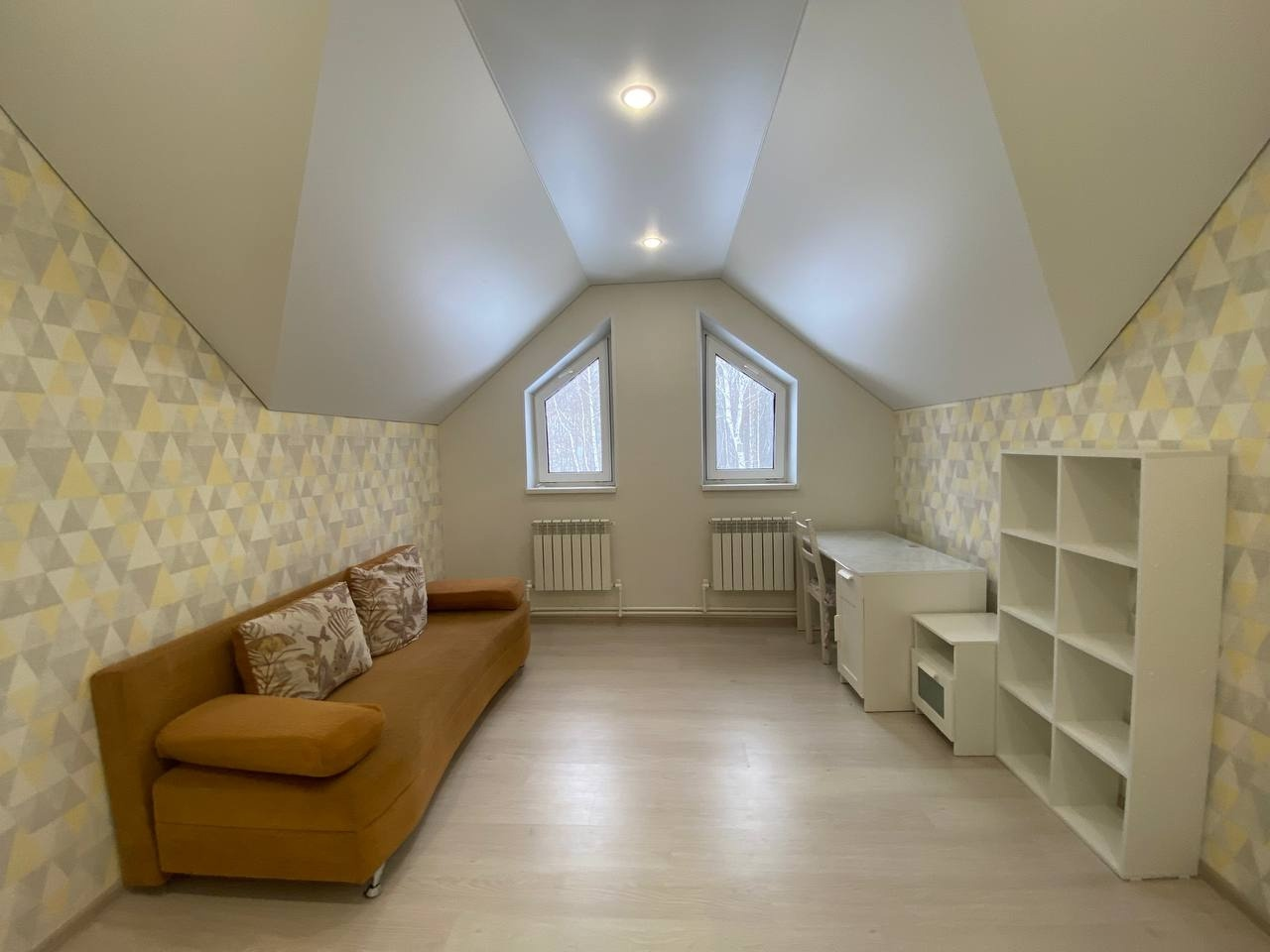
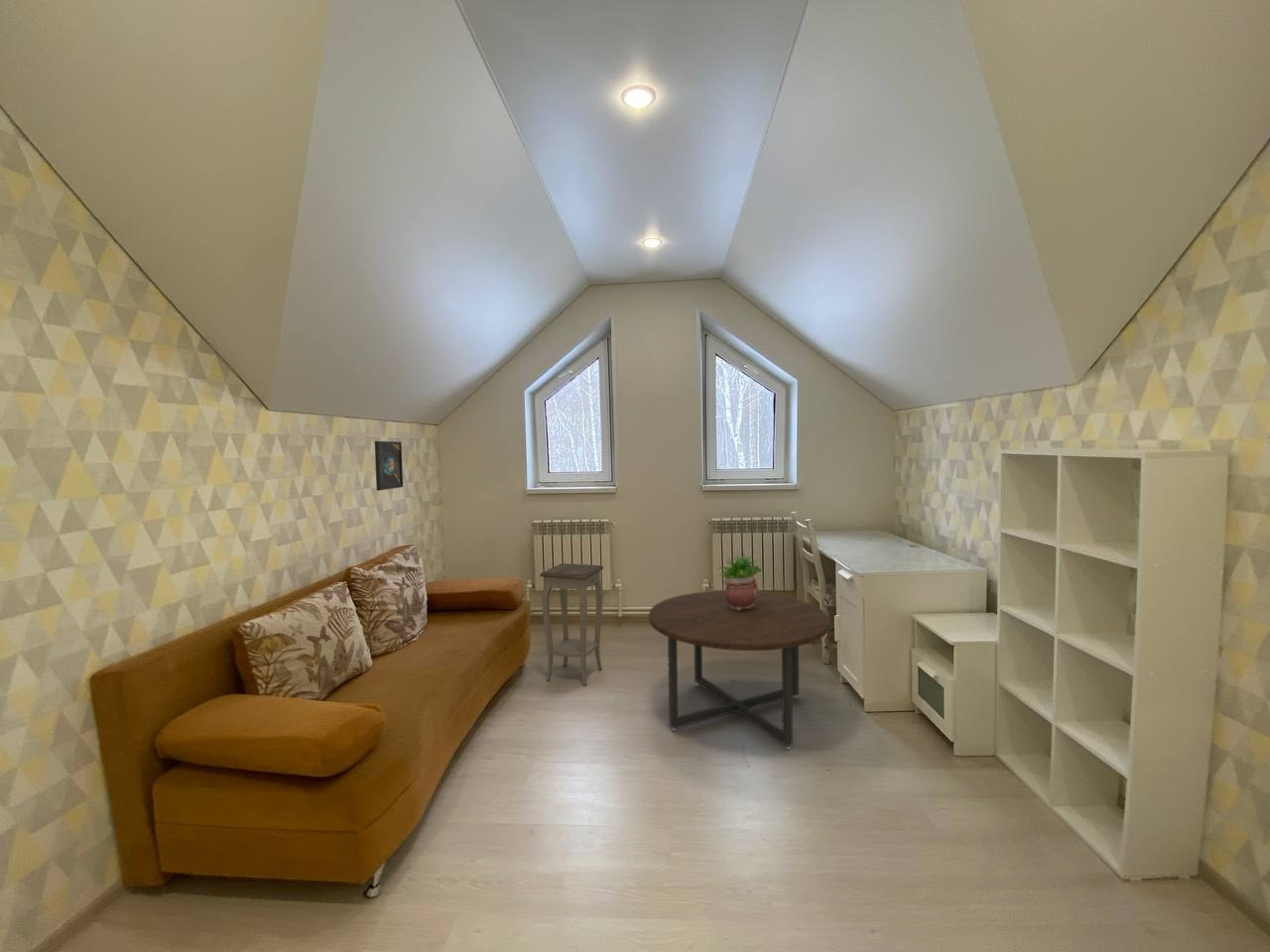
+ potted plant (738, 579)
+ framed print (389, 465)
+ accent table (567, 622)
+ coffee table (737, 650)
